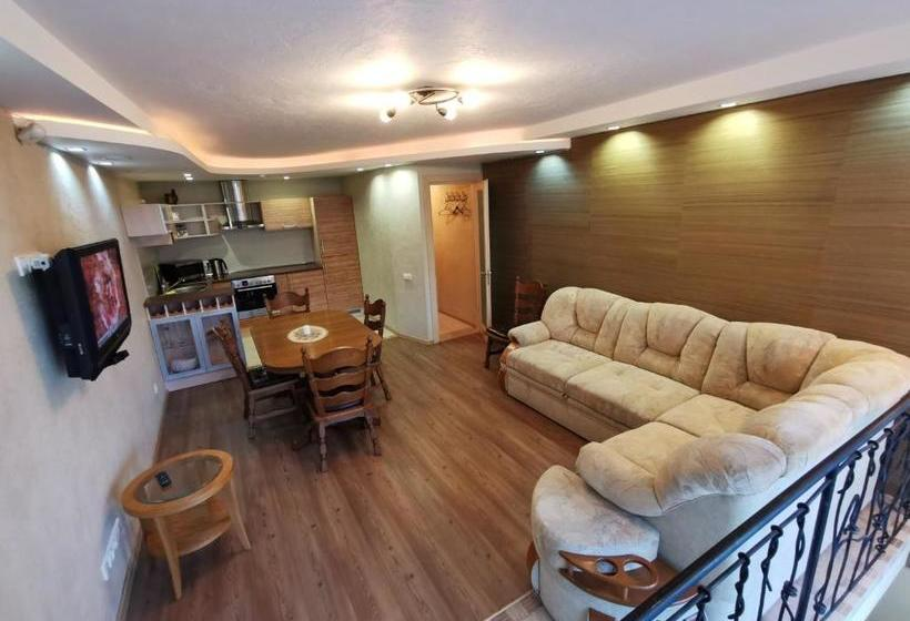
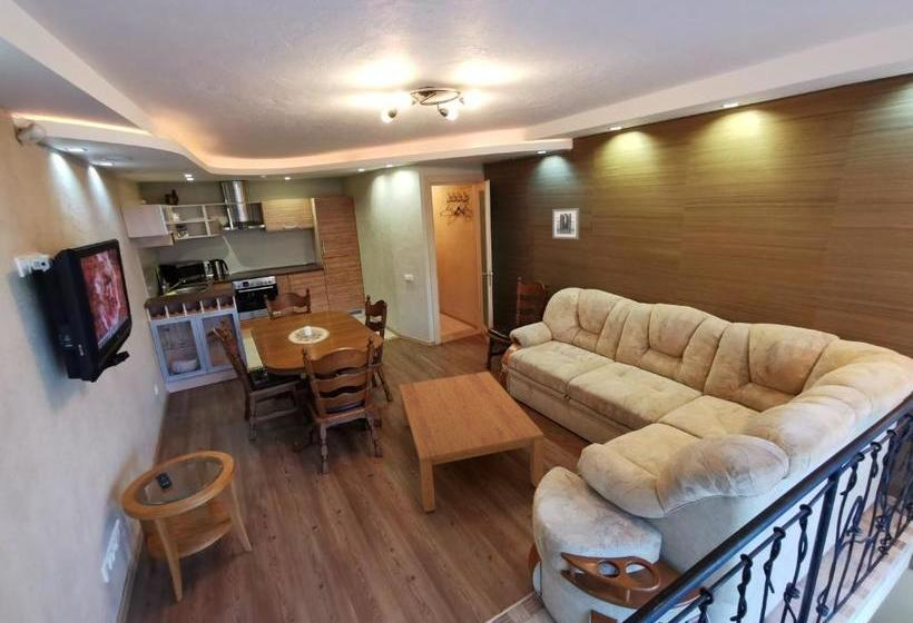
+ coffee table (462, 428)
+ wall art (565, 224)
